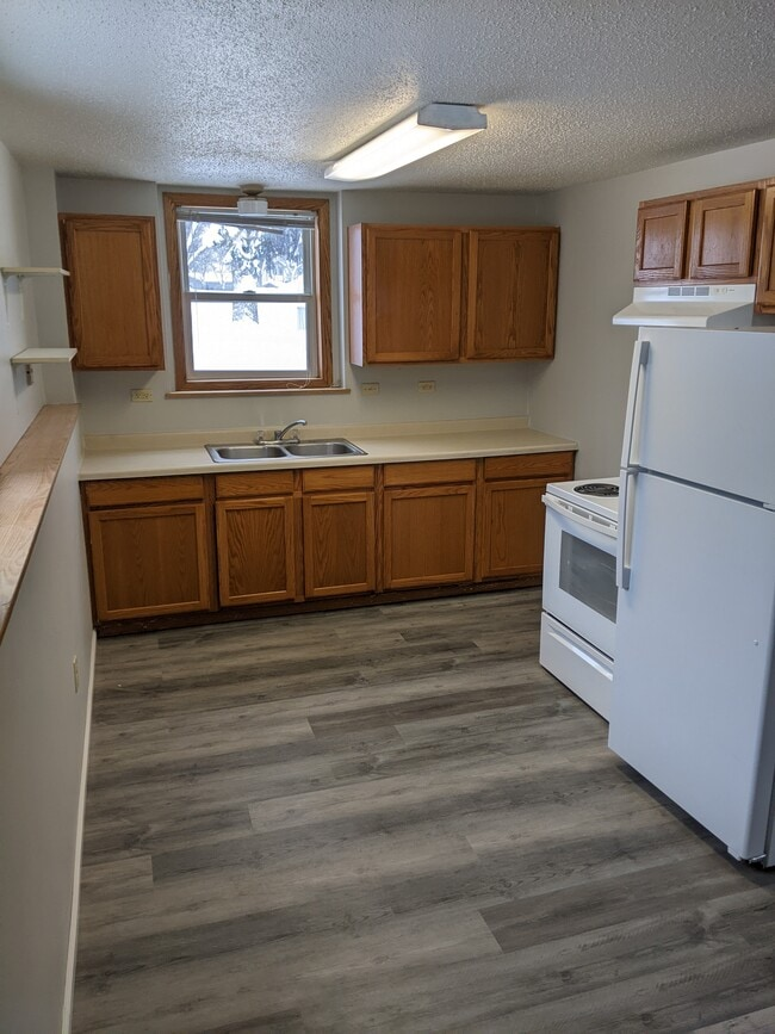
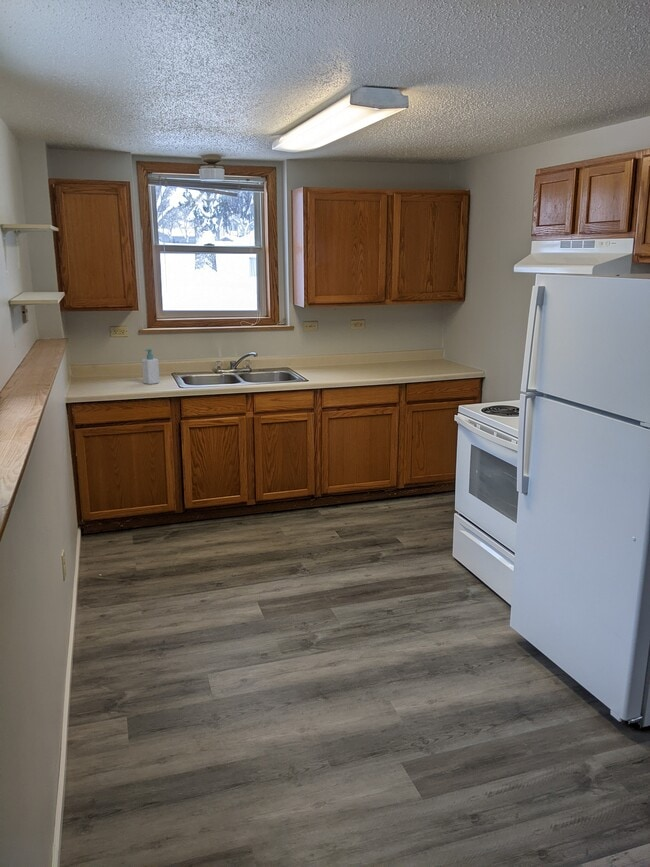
+ soap bottle (150, 366)
